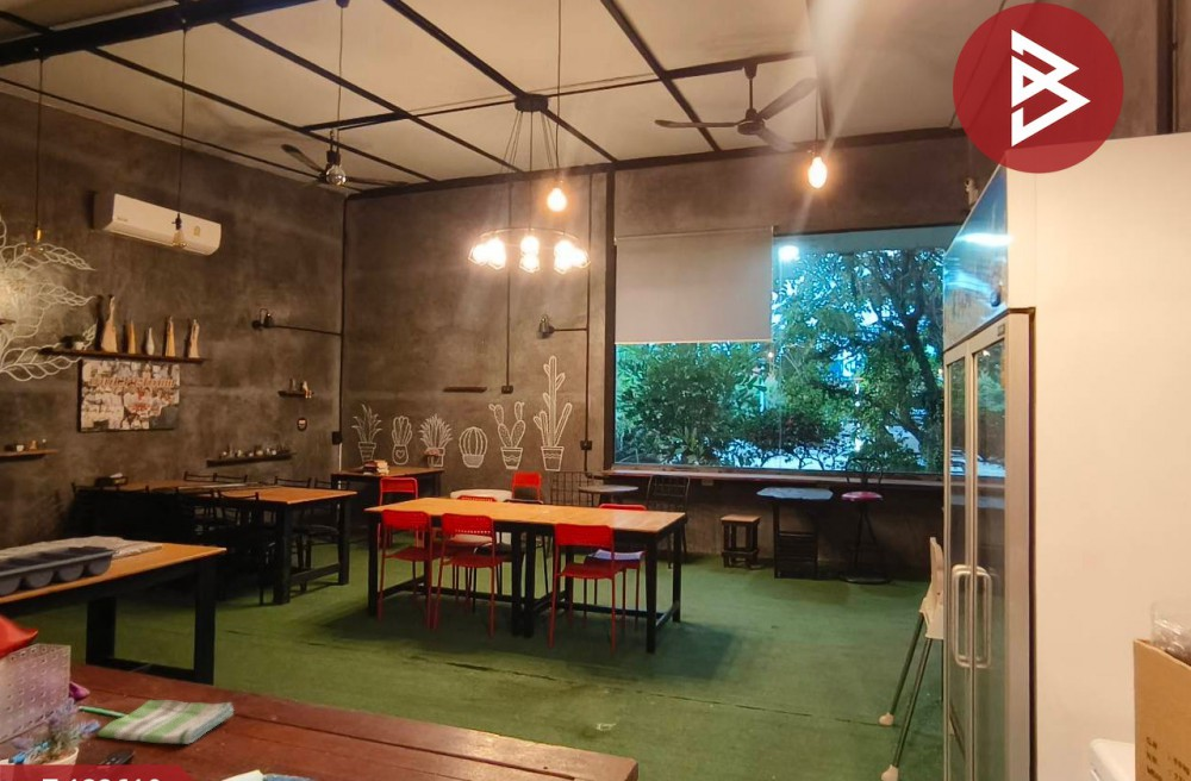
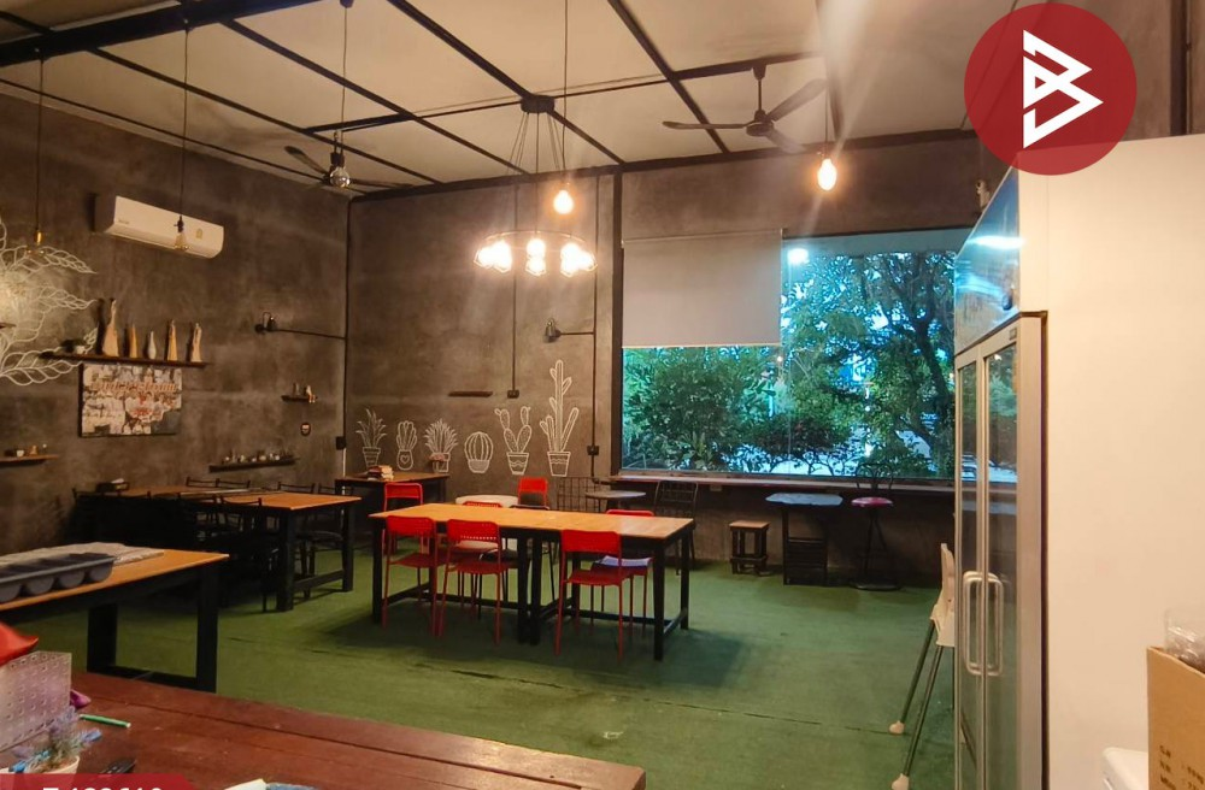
- dish towel (168, 719)
